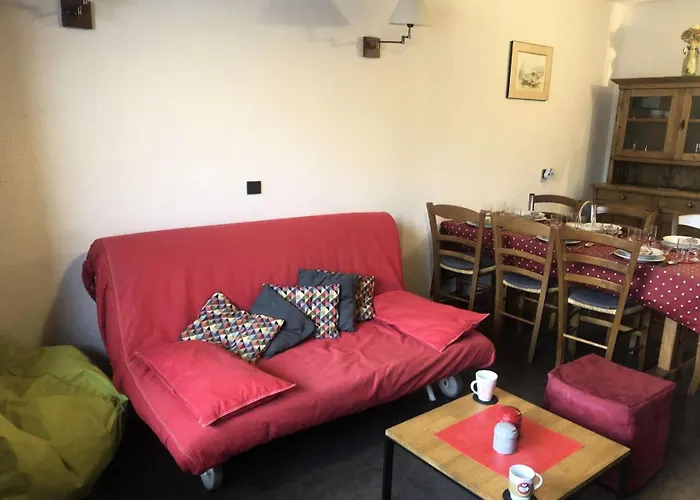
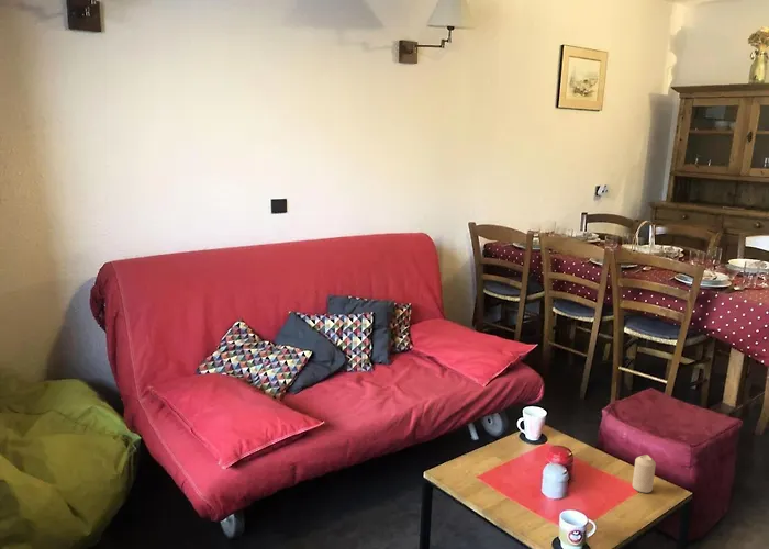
+ candle (644, 472)
